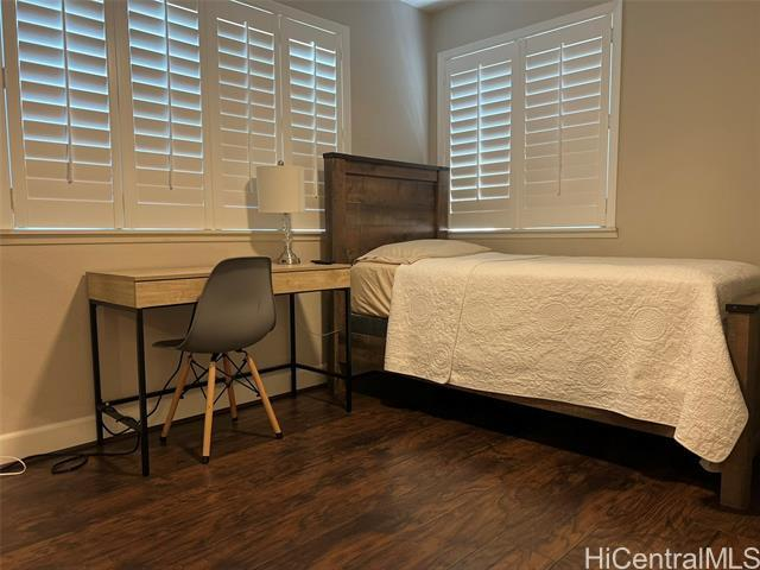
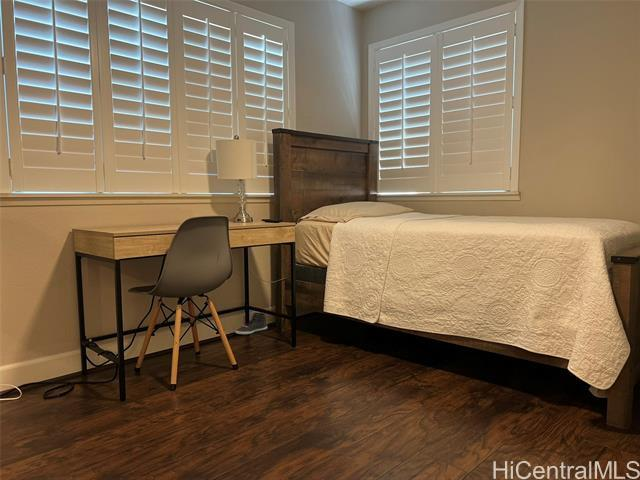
+ sneaker (251, 322)
